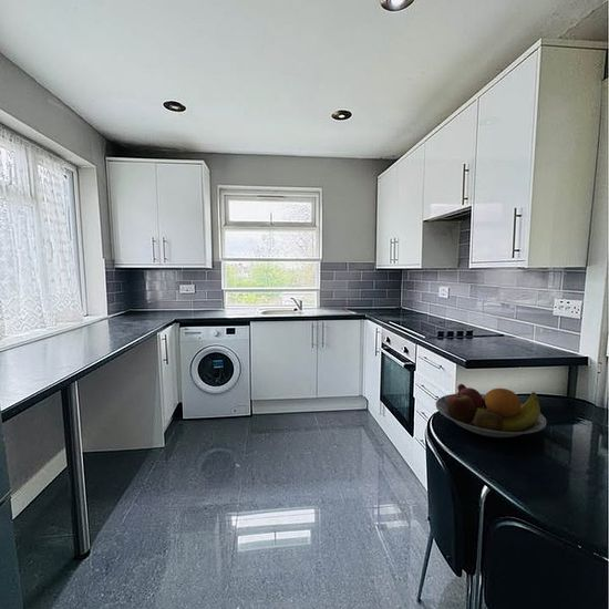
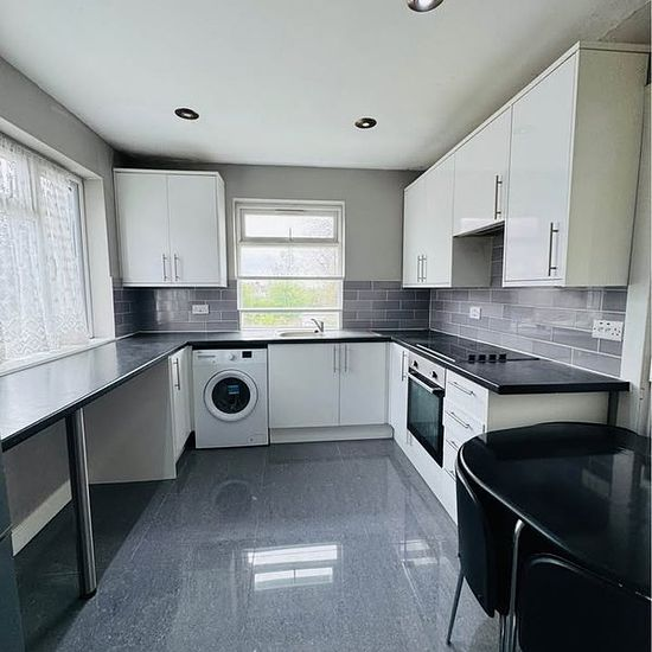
- fruit bowl (487, 406)
